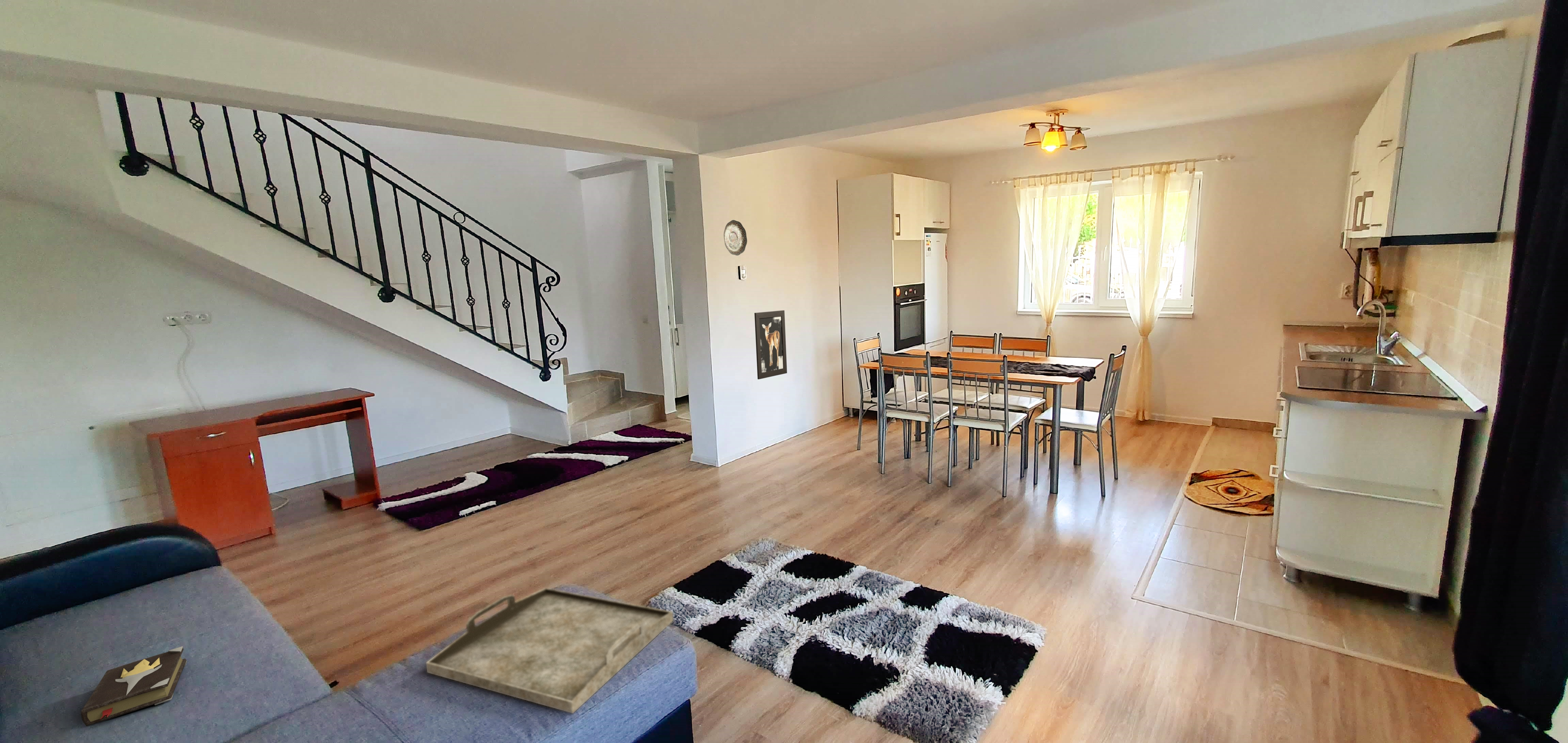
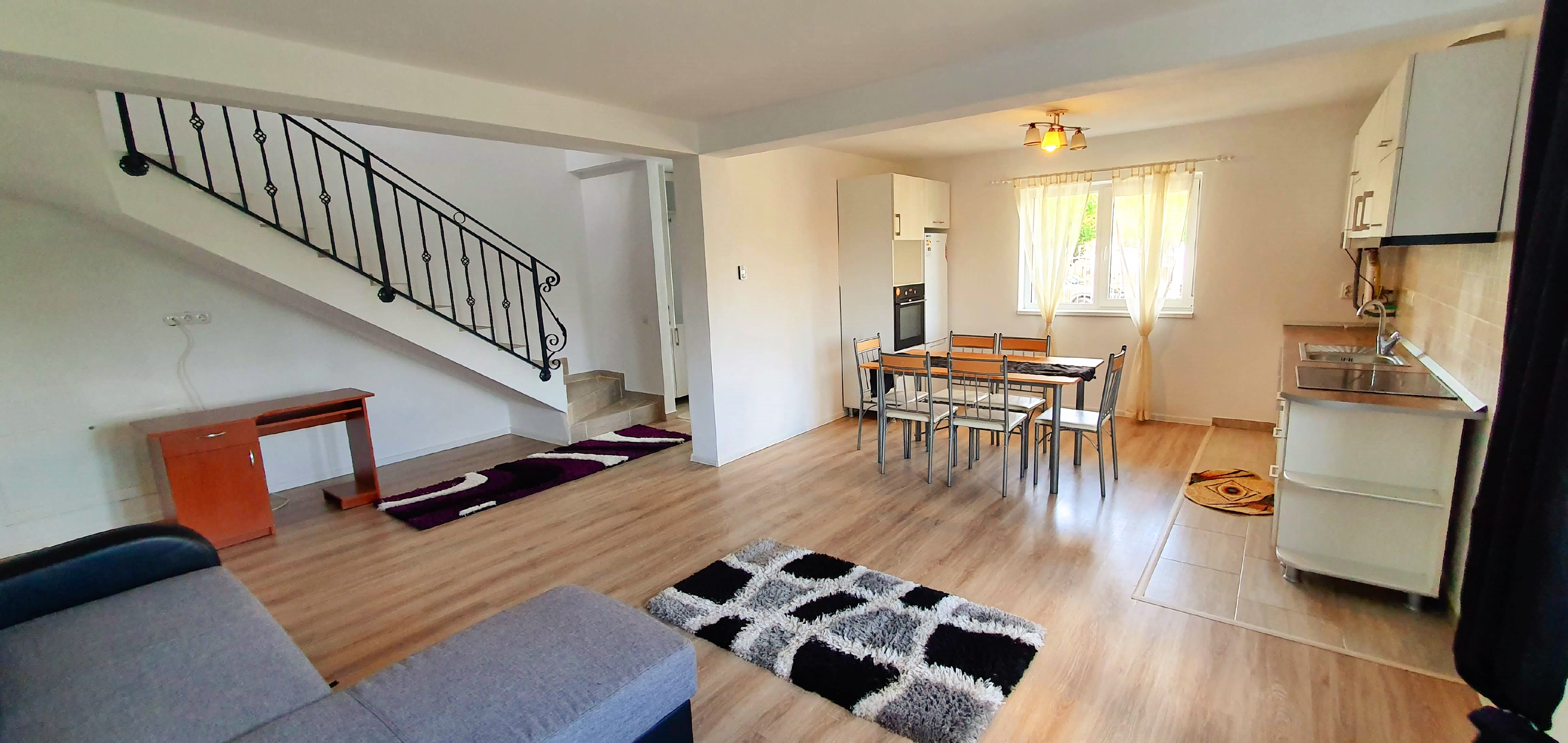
- serving tray (556, 631)
- hardback book (137, 683)
- decorative plate (734, 238)
- wall art (771, 344)
